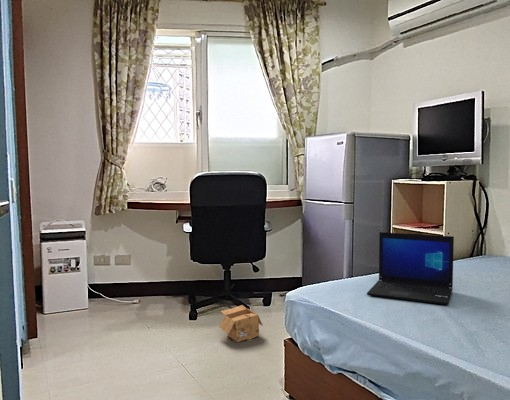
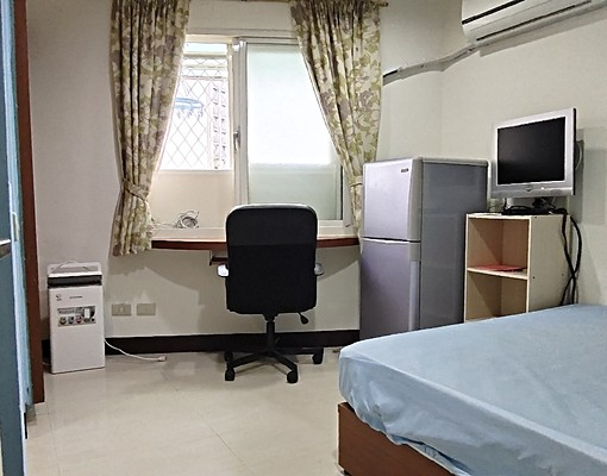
- carton (240, 324)
- laptop (410, 265)
